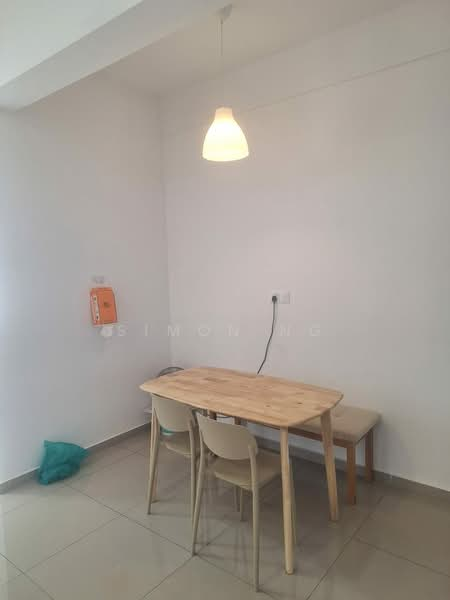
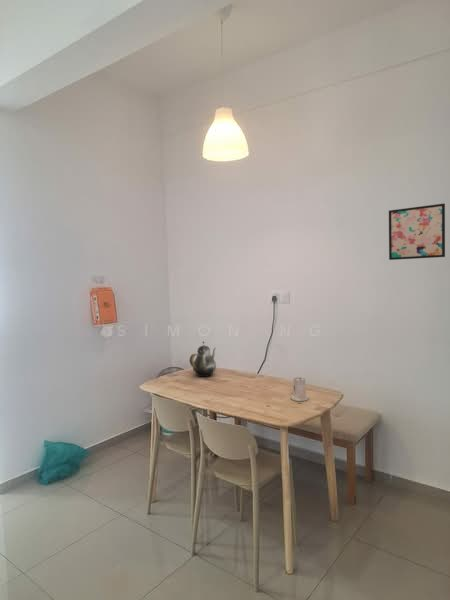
+ candle (299, 387)
+ wall art (415, 232)
+ teapot (203, 358)
